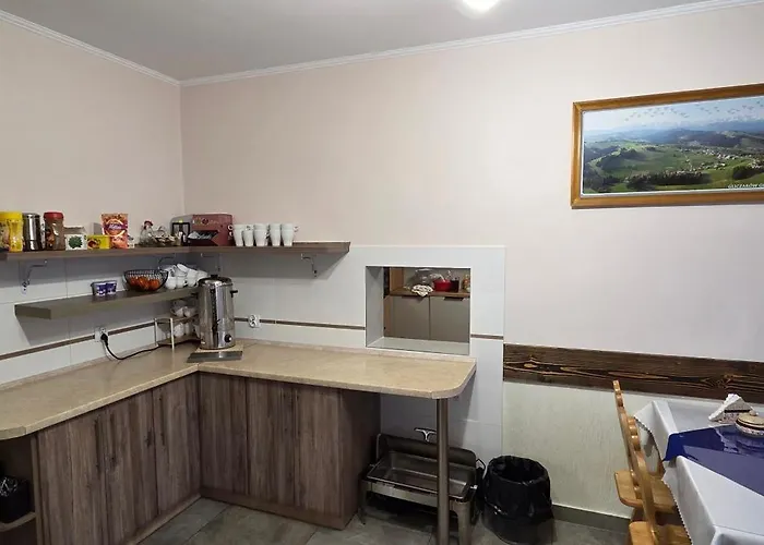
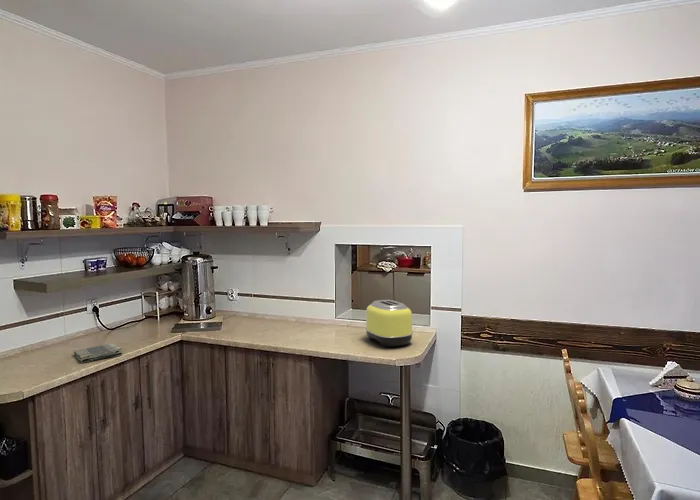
+ dish towel (98, 351)
+ toaster (387, 321)
